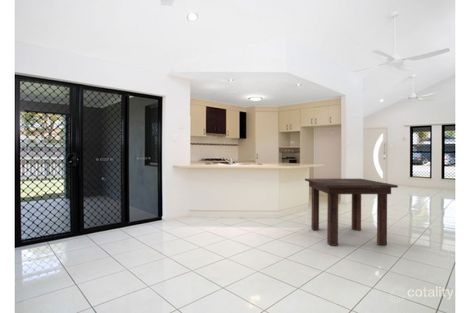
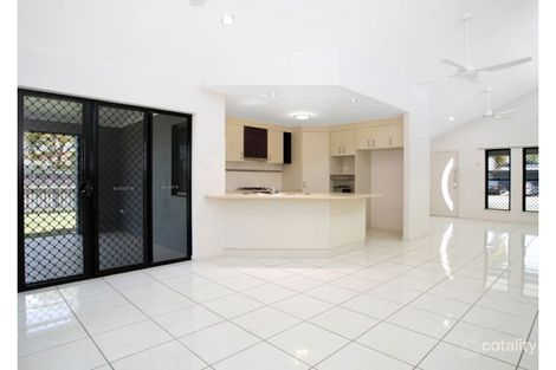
- dining table (352, 208)
